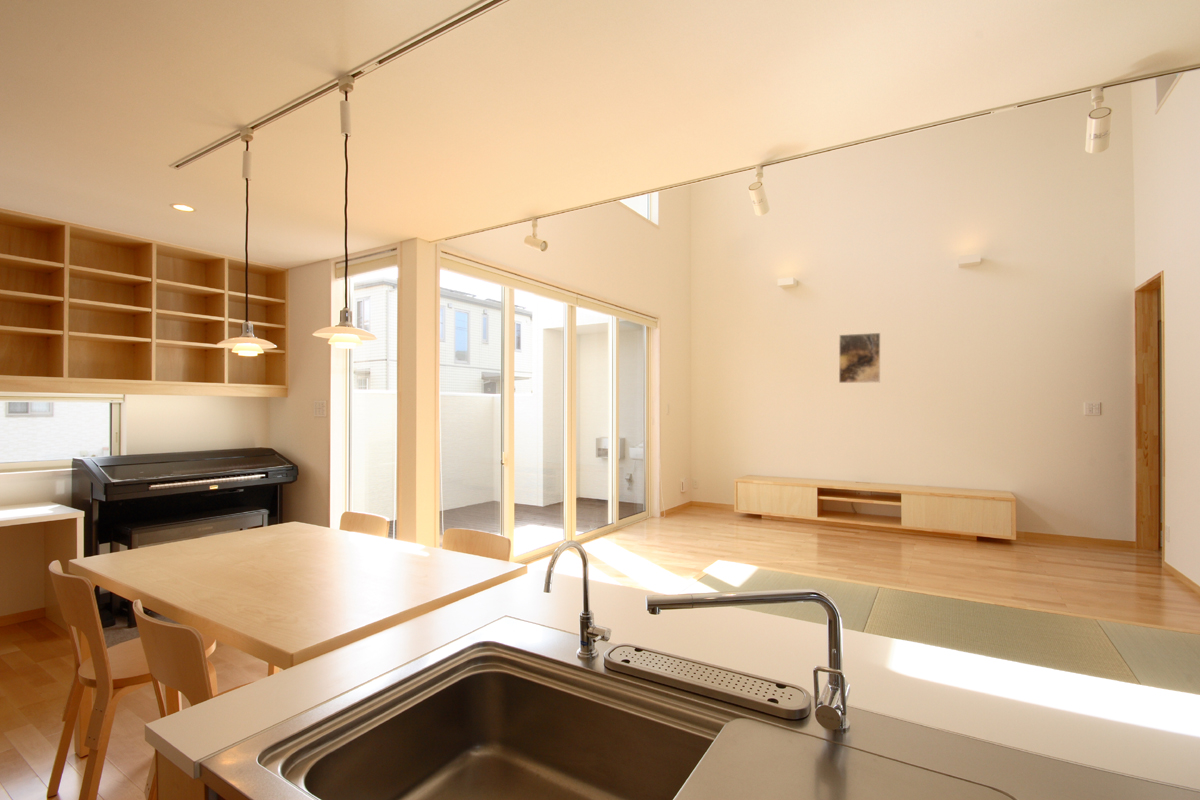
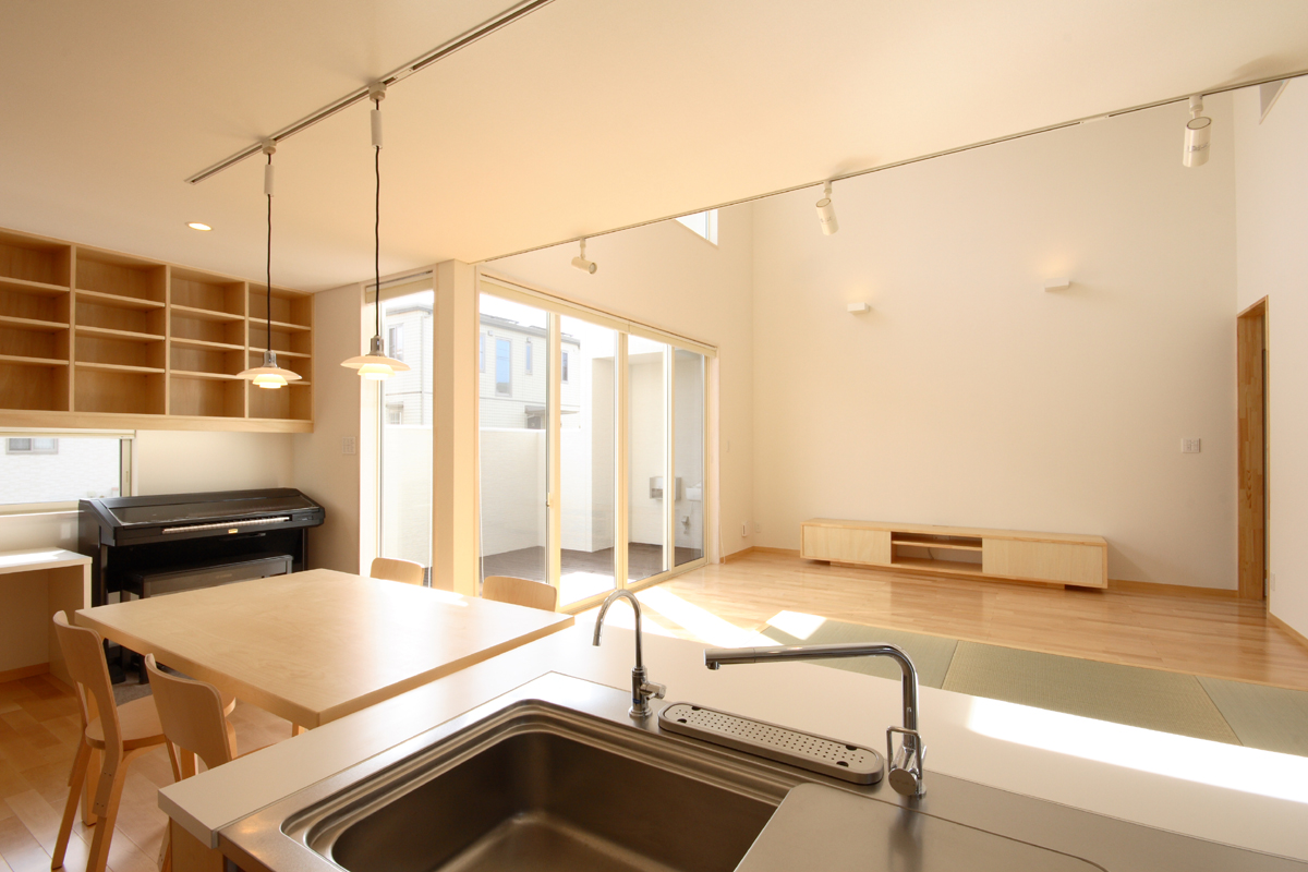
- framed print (859, 358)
